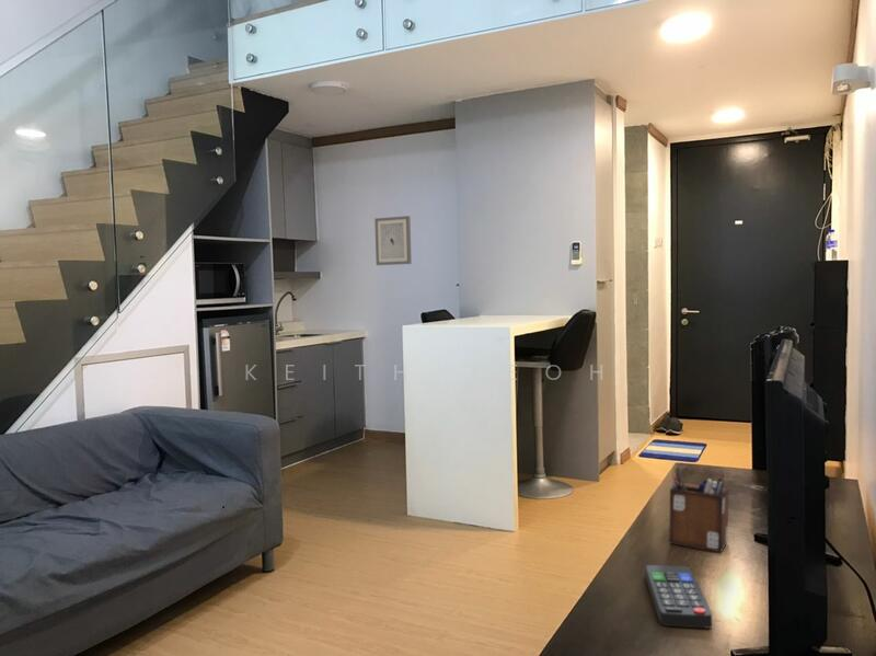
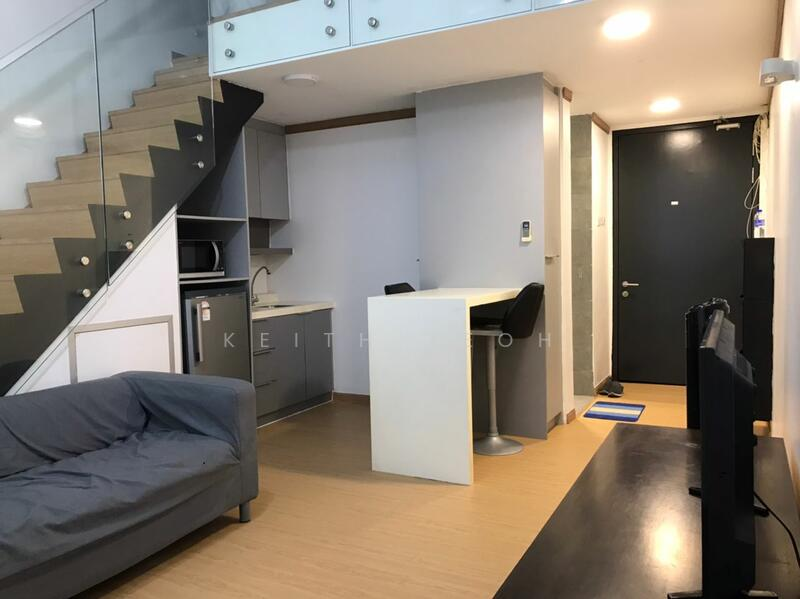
- wall art (392, 241)
- remote control (676, 592)
- desk organizer (699, 505)
